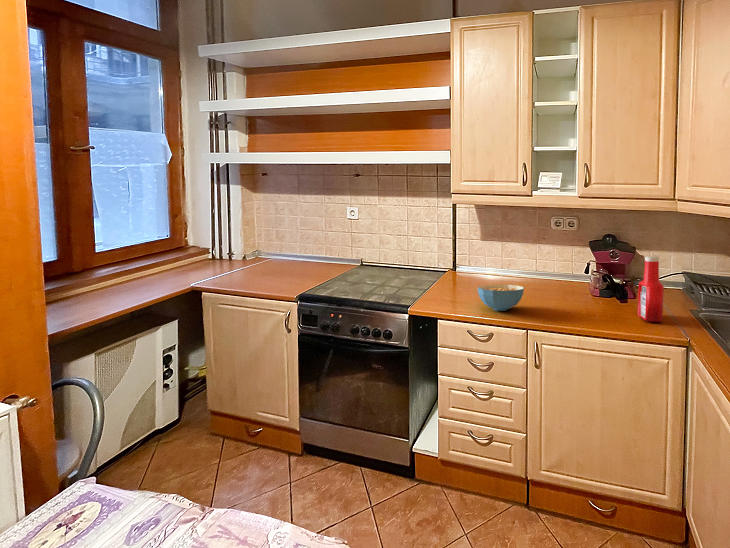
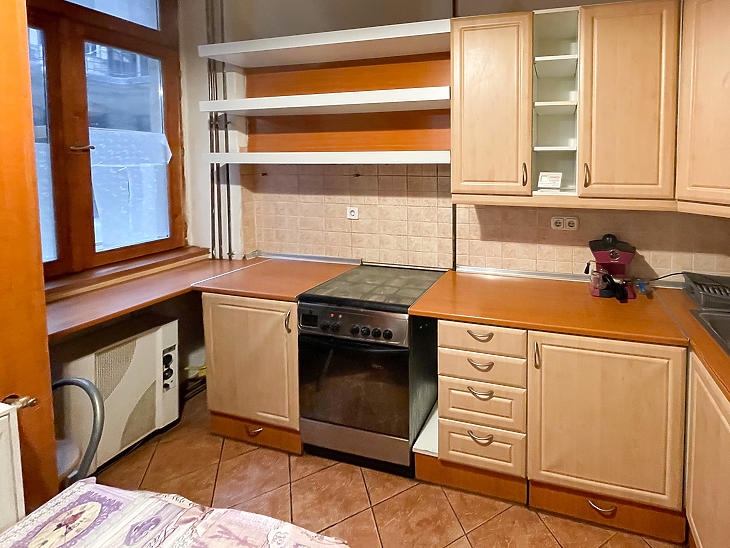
- soap bottle (650, 287)
- cereal bowl (500, 298)
